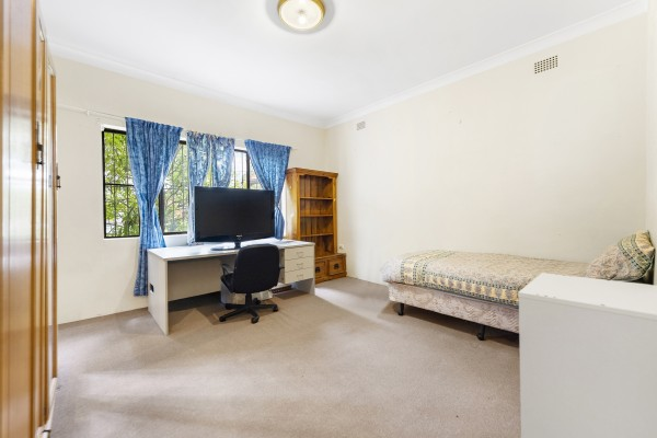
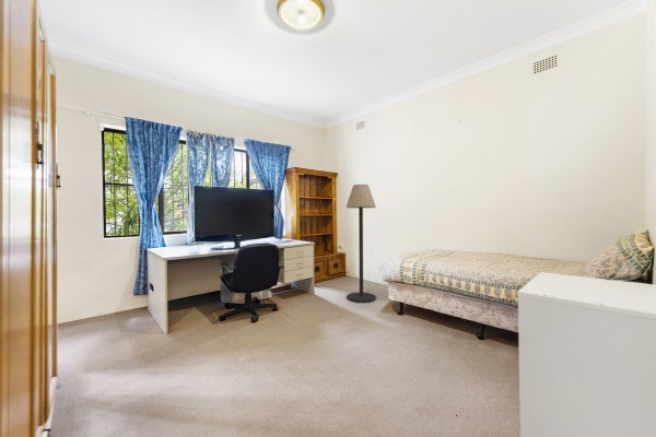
+ floor lamp (361, 241)
